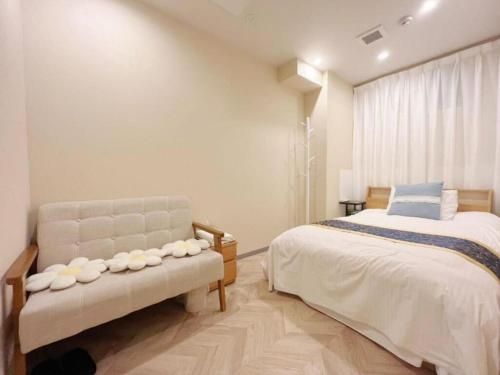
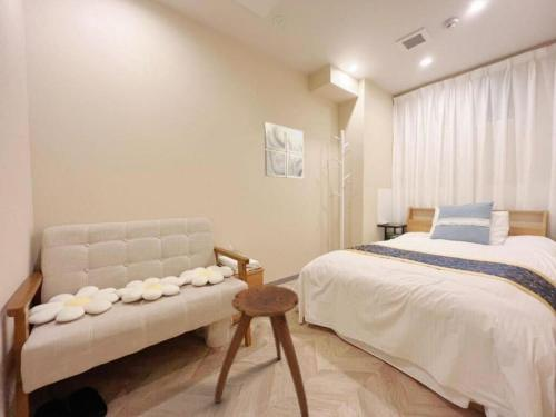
+ stool (275, 339)
+ wall art (285, 152)
